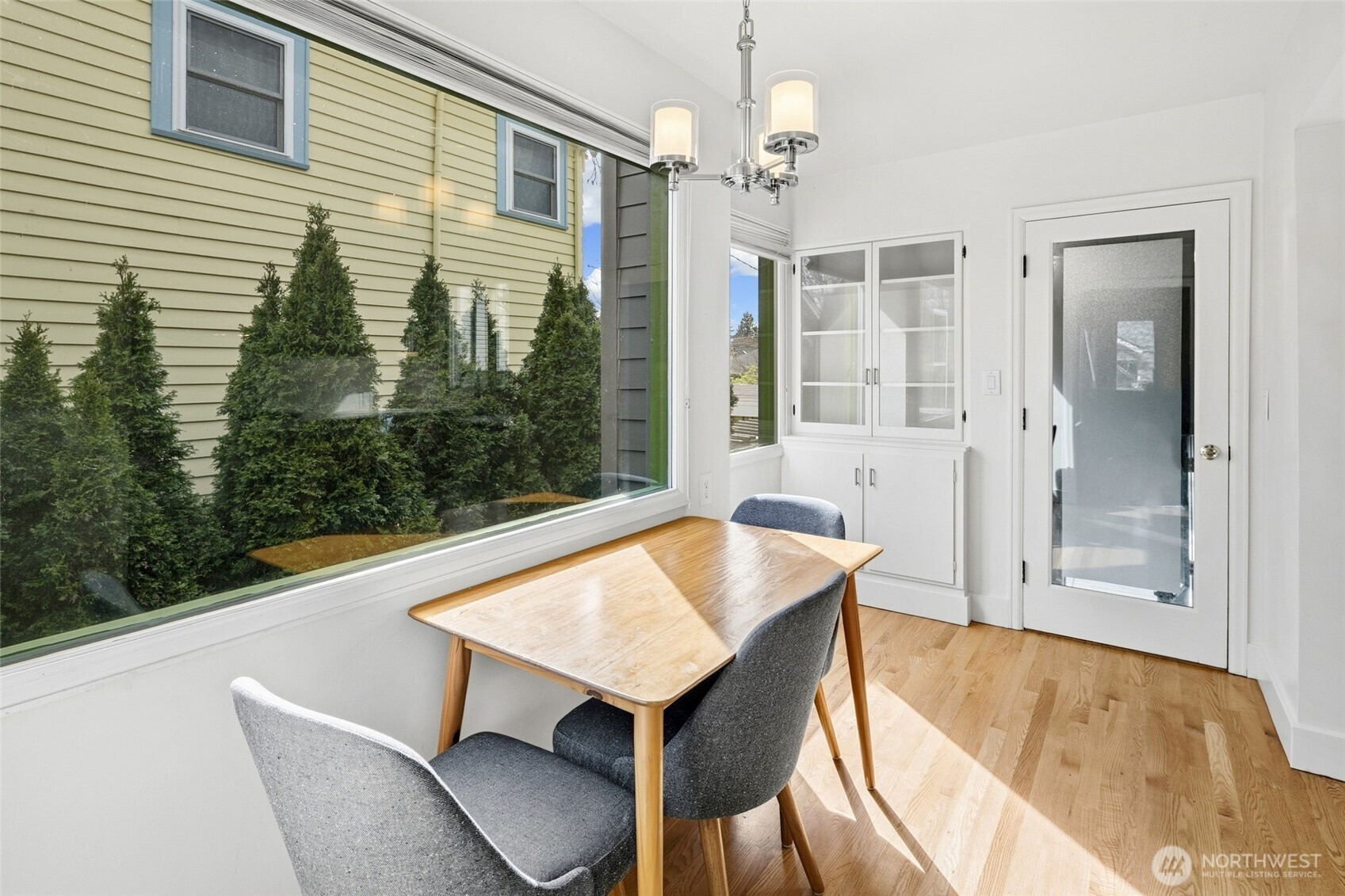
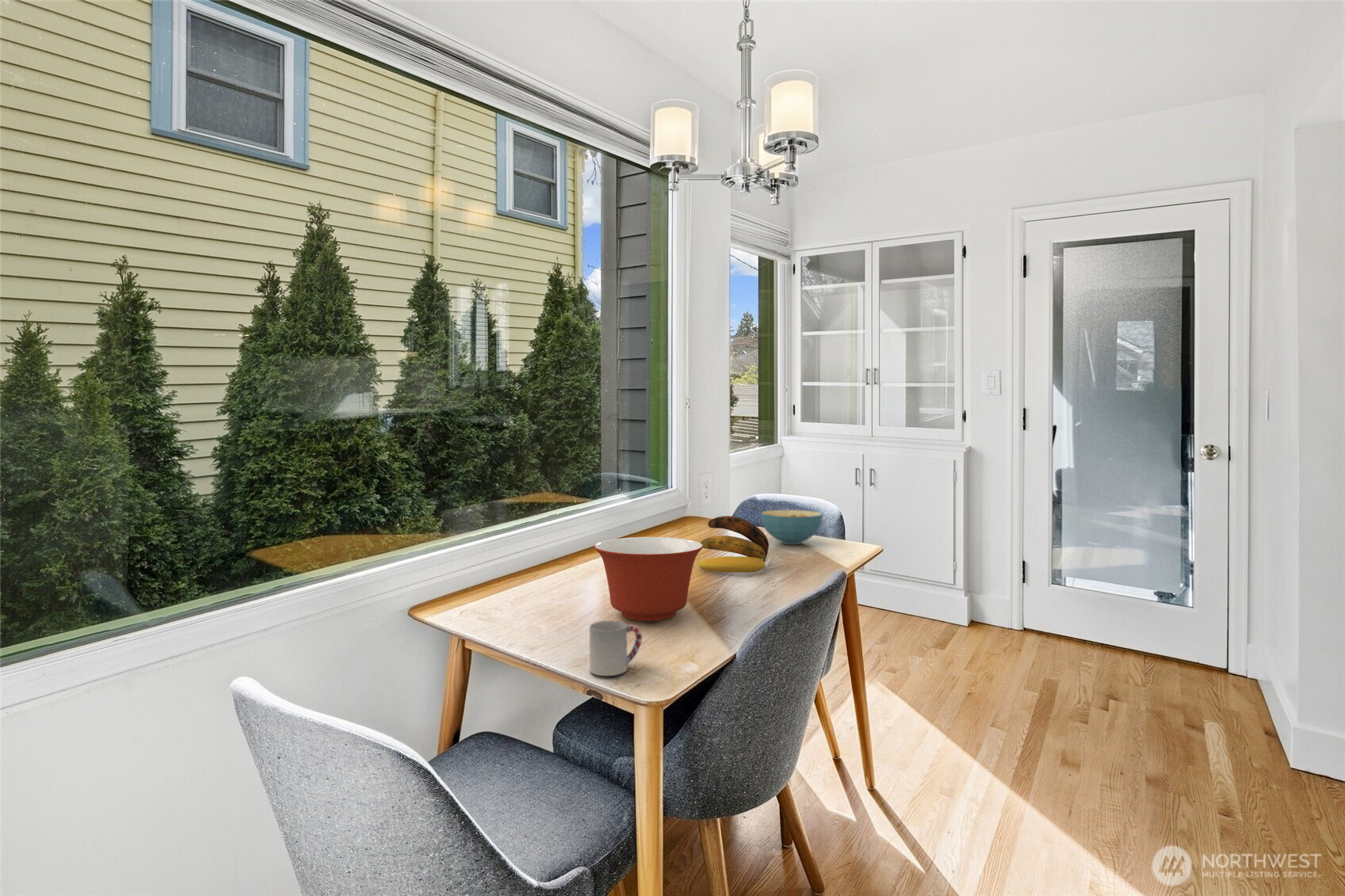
+ cereal bowl (791, 528)
+ mixing bowl (648, 579)
+ cup (616, 646)
+ banana (732, 543)
